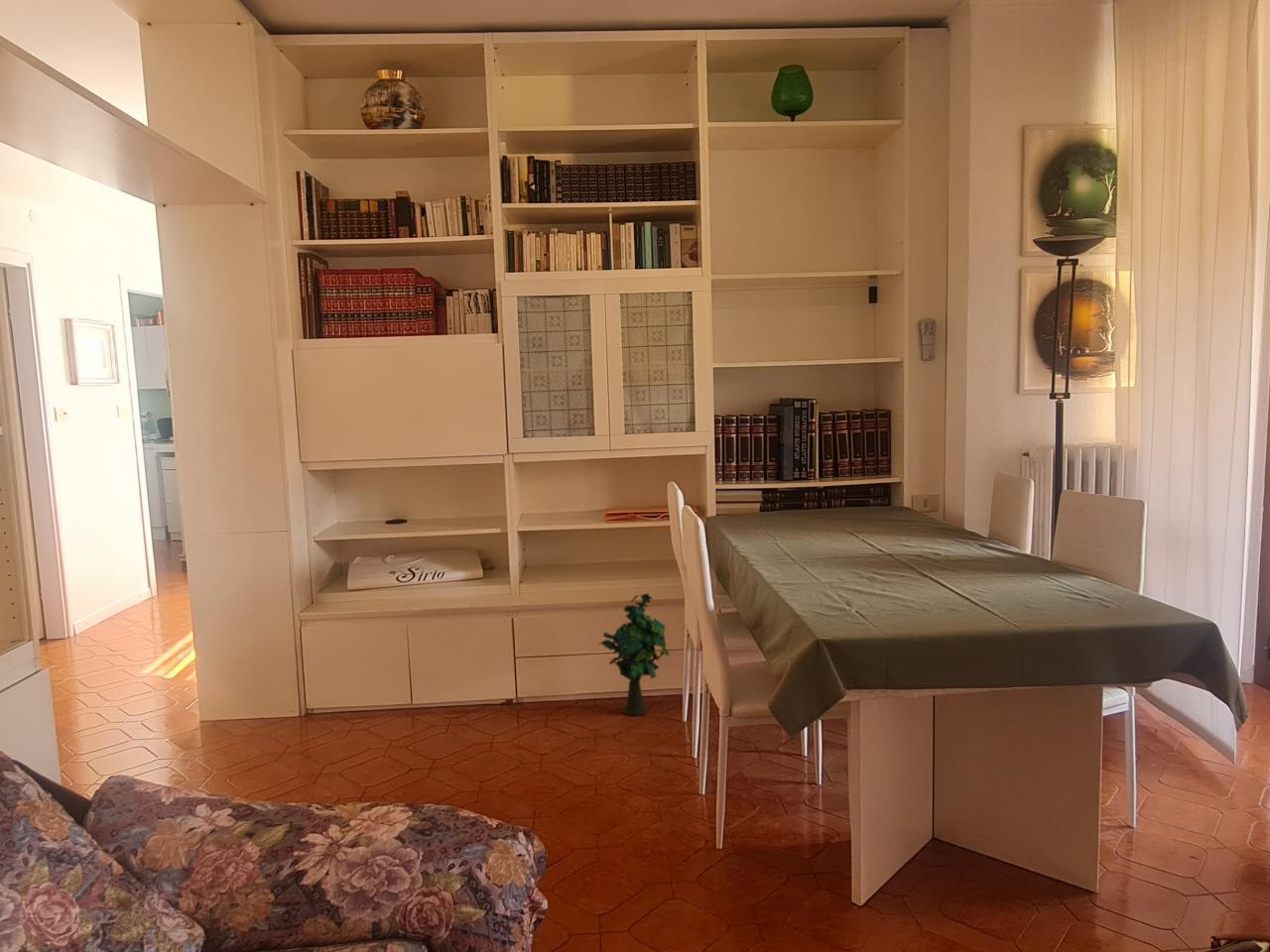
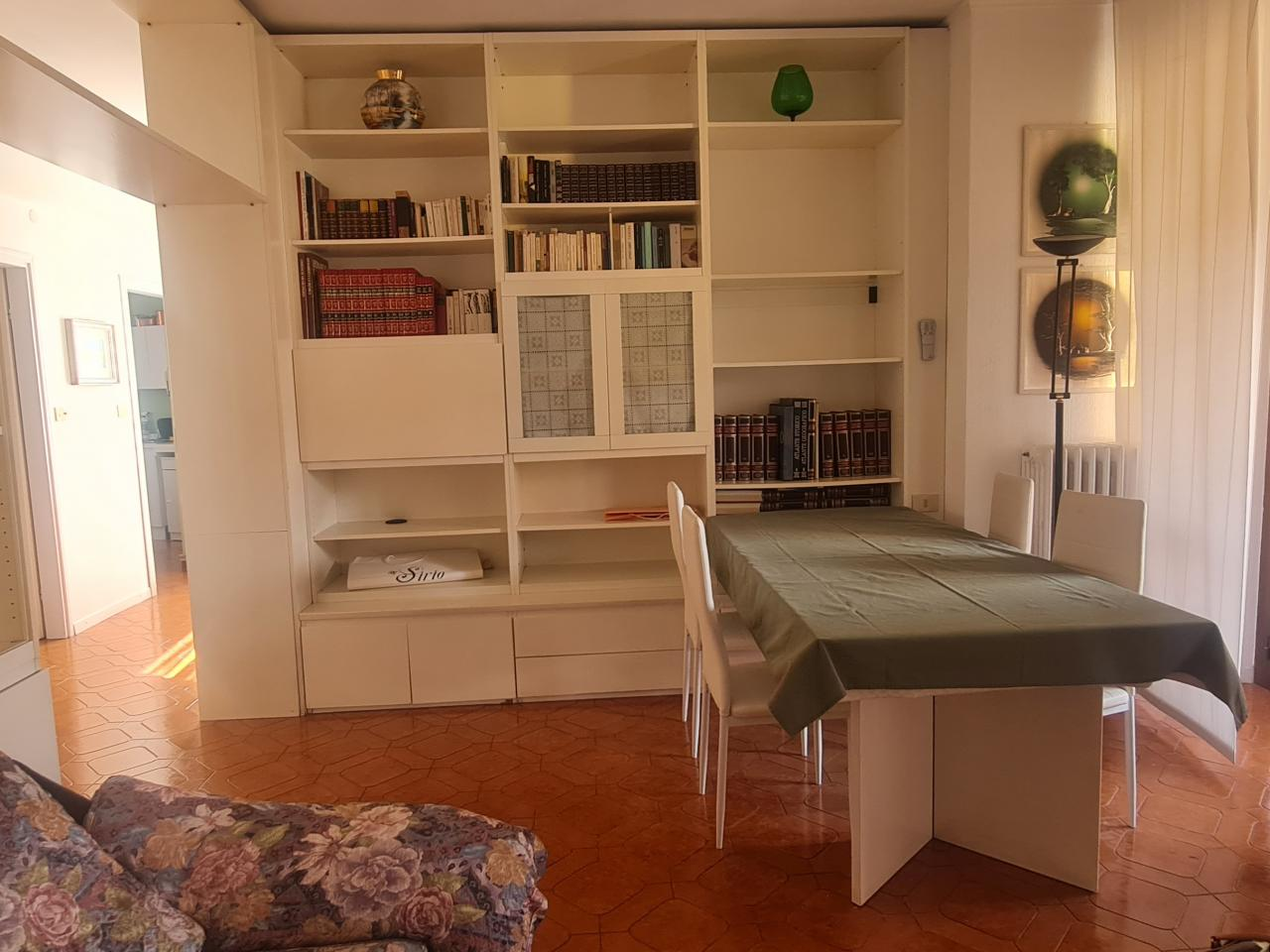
- decorative plant (633, 653)
